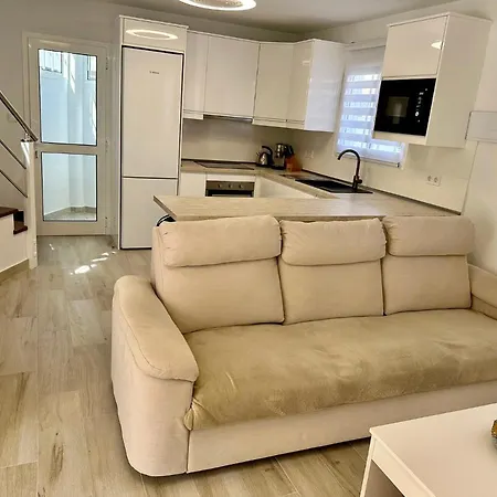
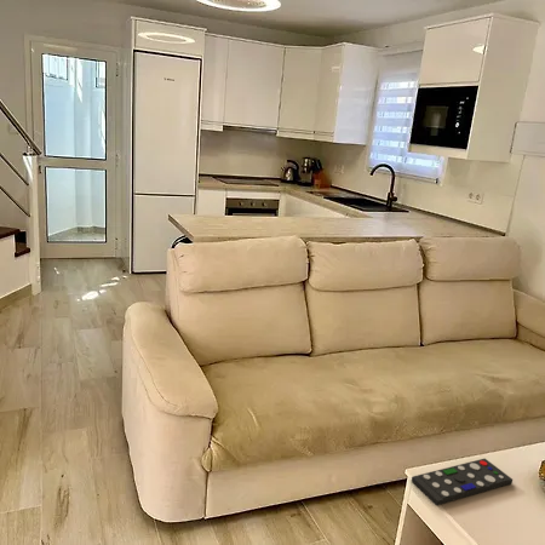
+ remote control (463, 478)
